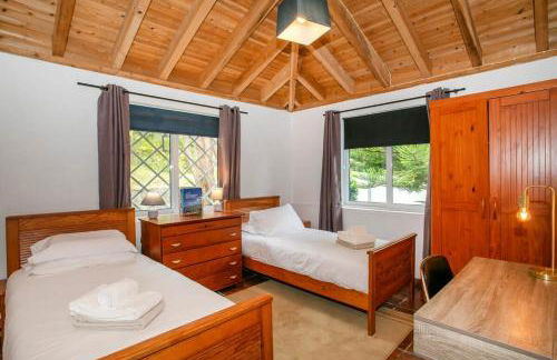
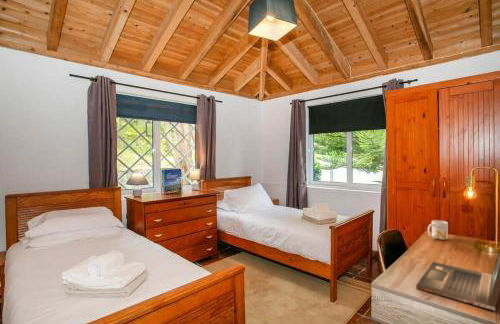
+ laptop (463, 268)
+ mug (438, 230)
